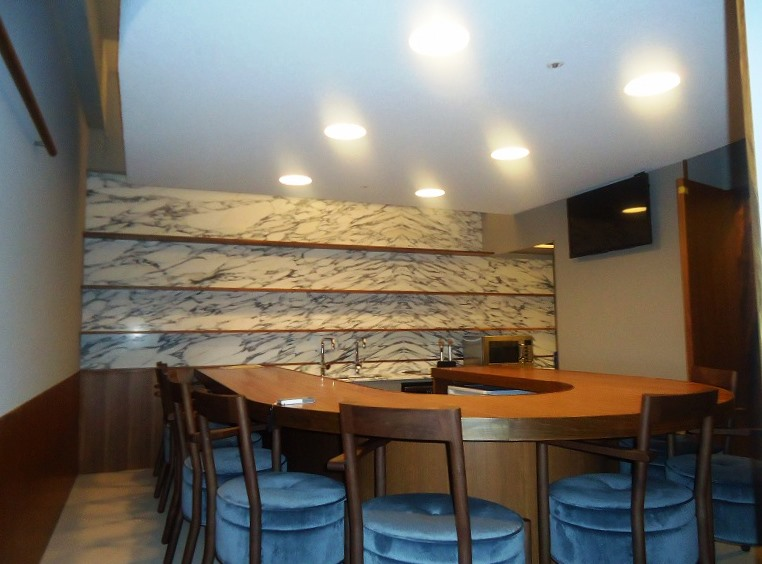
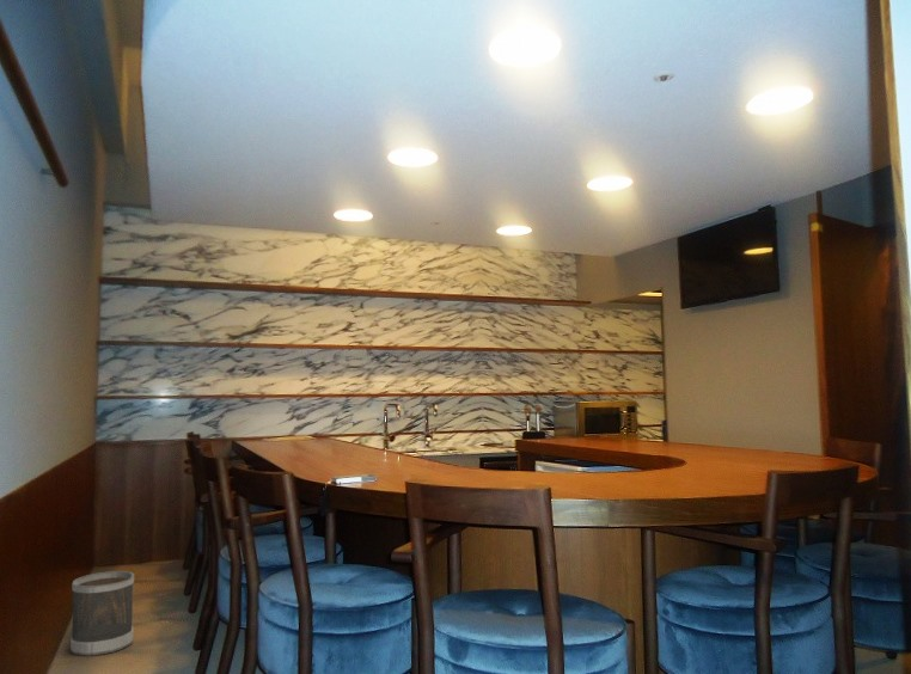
+ wastebasket (103, 611)
